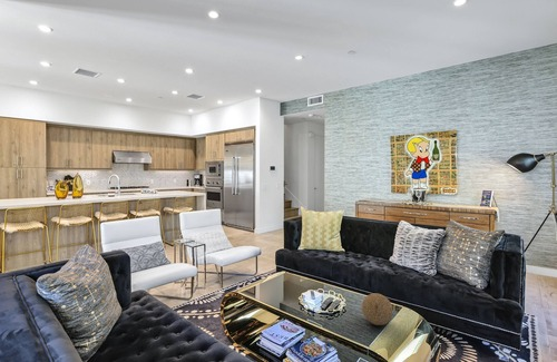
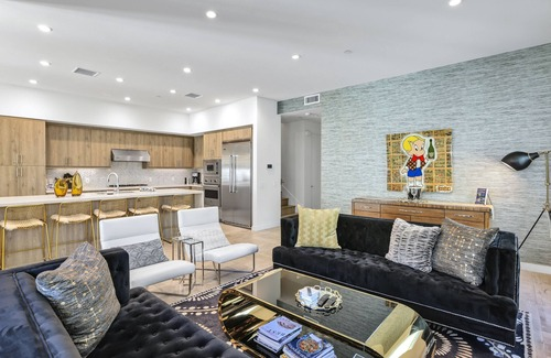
- decorative ball (377, 309)
